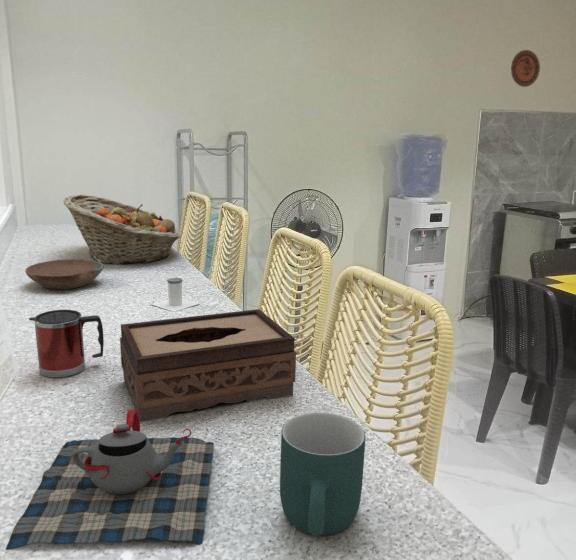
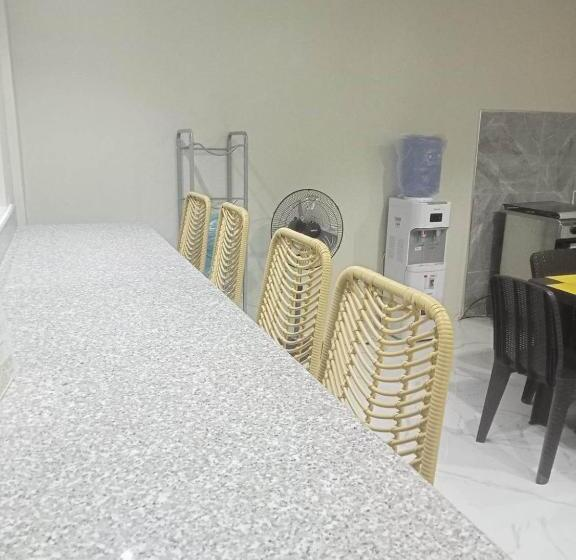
- decorative plate (525, 68)
- tissue box (206, 359)
- bowl (65, 275)
- salt shaker (175, 291)
- teapot (123, 458)
- mug (68, 341)
- fruit basket (123, 226)
- mug (326, 482)
